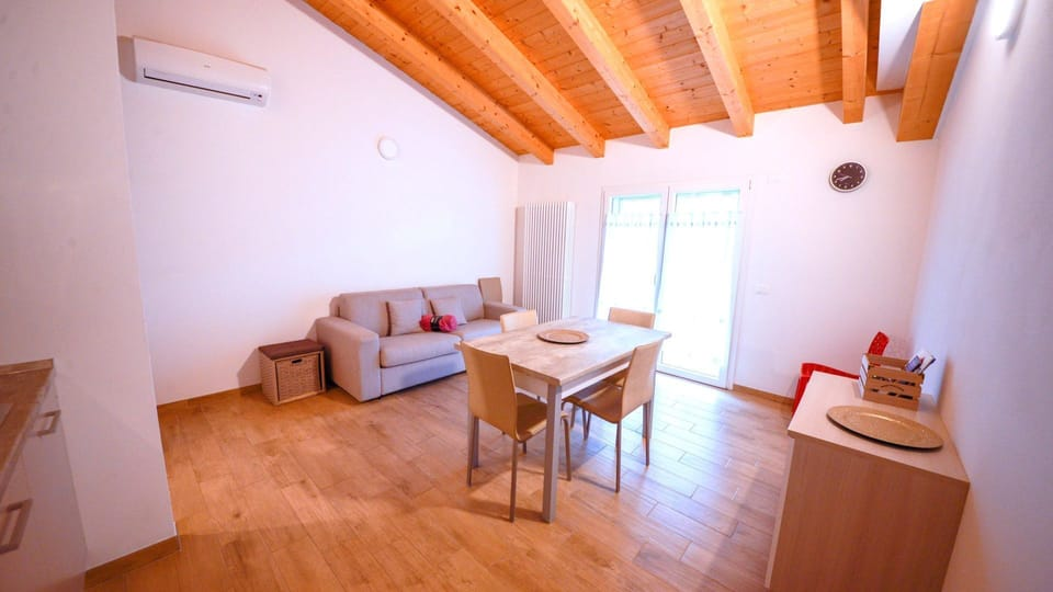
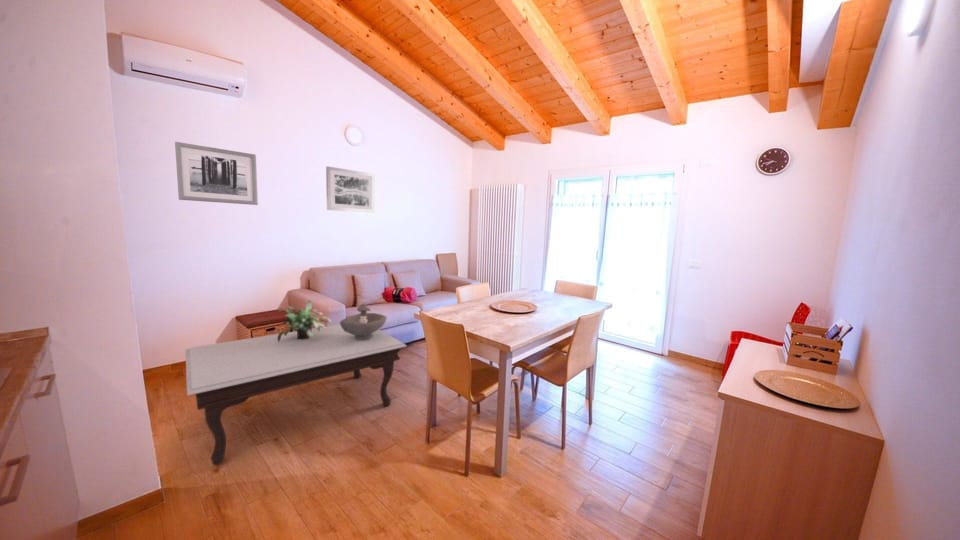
+ coffee table (302, 378)
+ wall art (219, 175)
+ decorative bowl (364, 320)
+ wall art (351, 191)
+ potted plant (305, 320)
